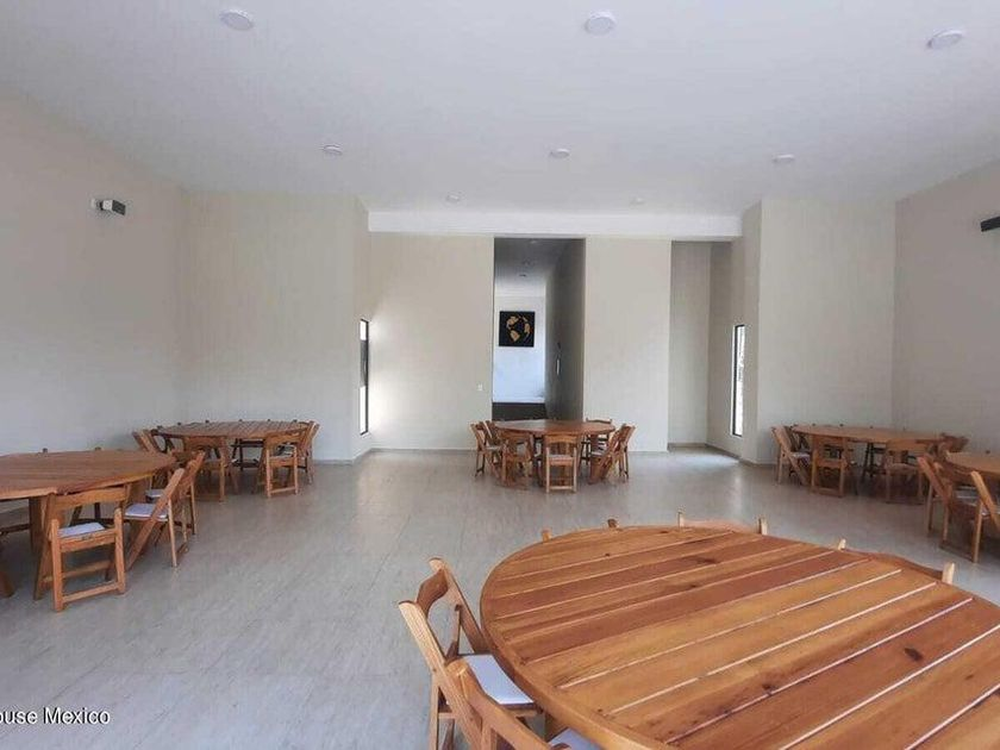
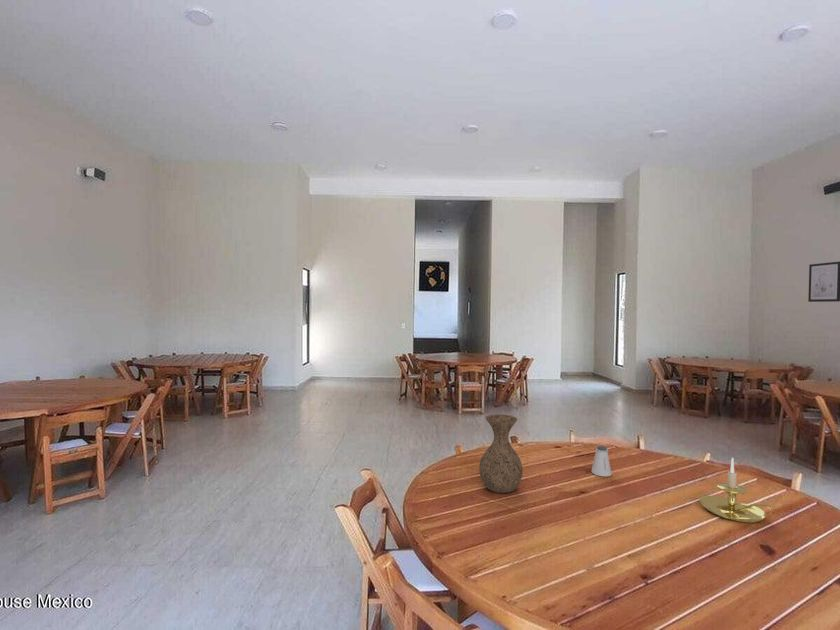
+ vase (500, 453)
+ saltshaker (601, 460)
+ candle holder (737, 486)
+ wall art (824, 282)
